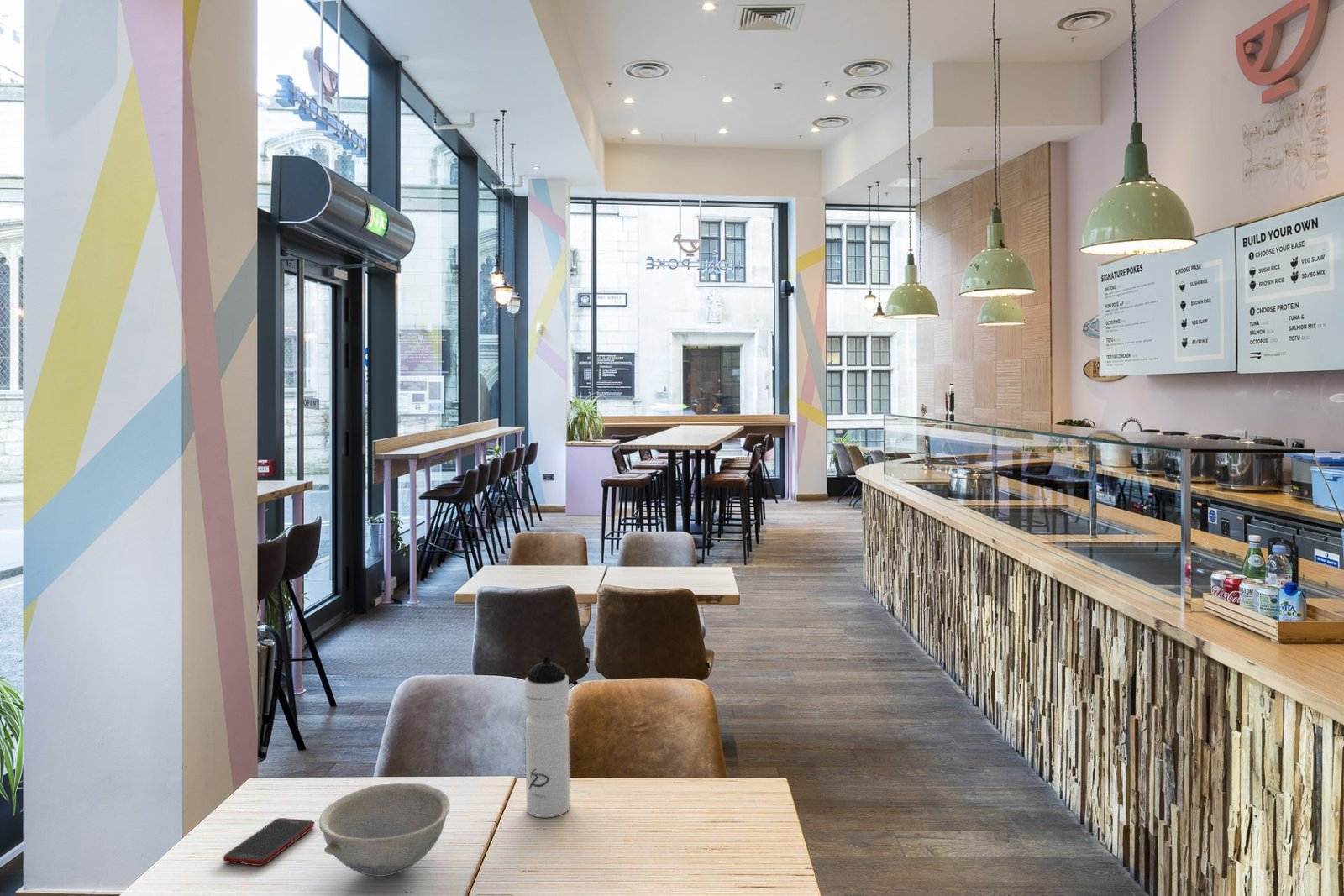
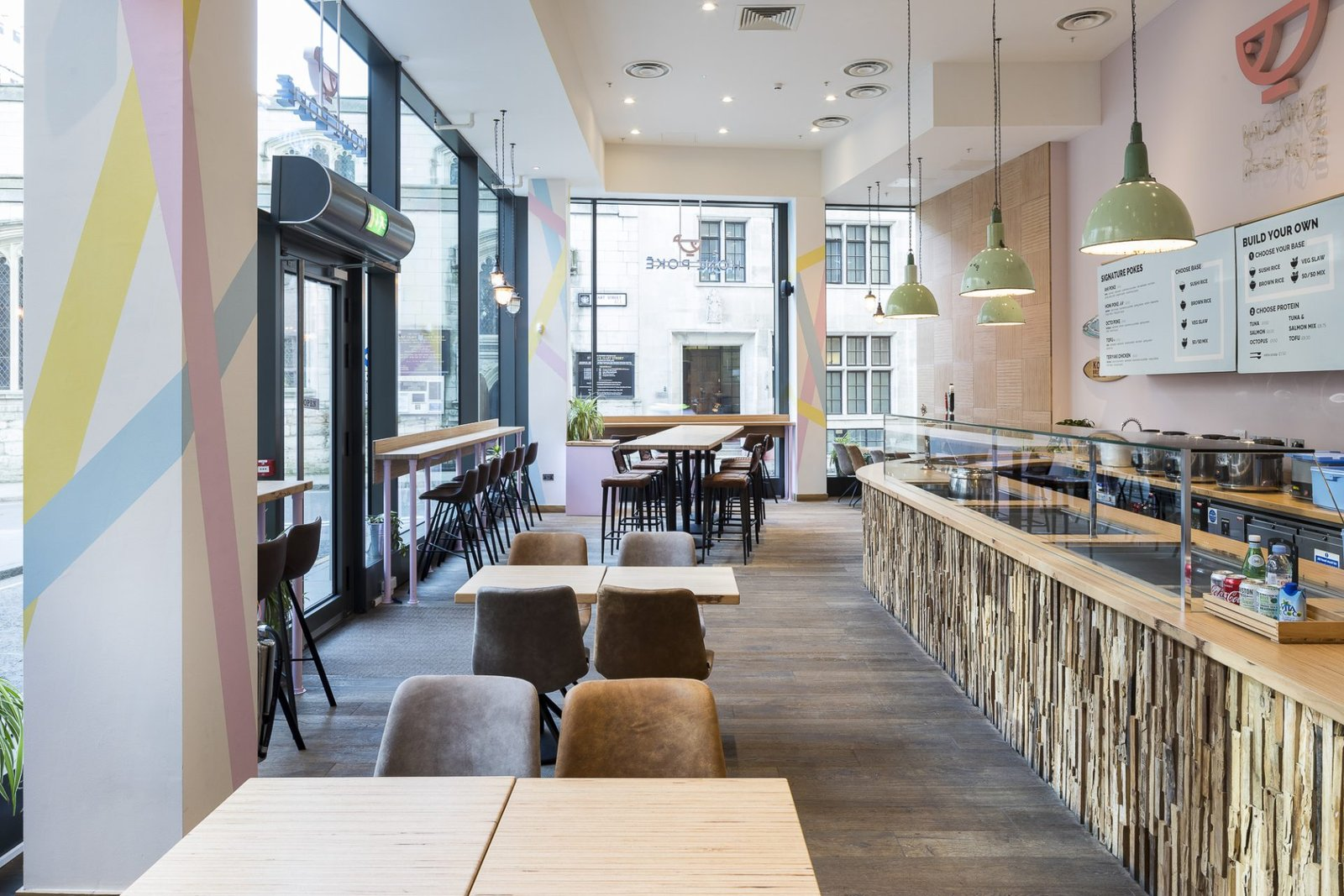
- bowl (386, 838)
- cell phone (270, 841)
- water bottle (547, 732)
